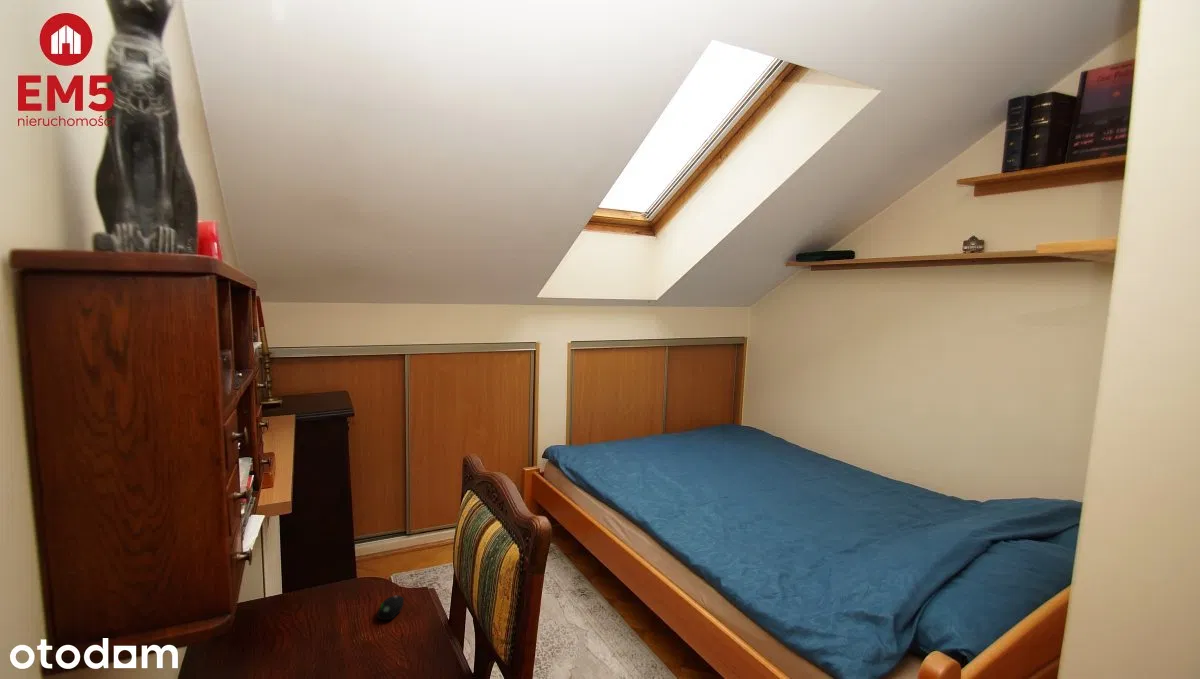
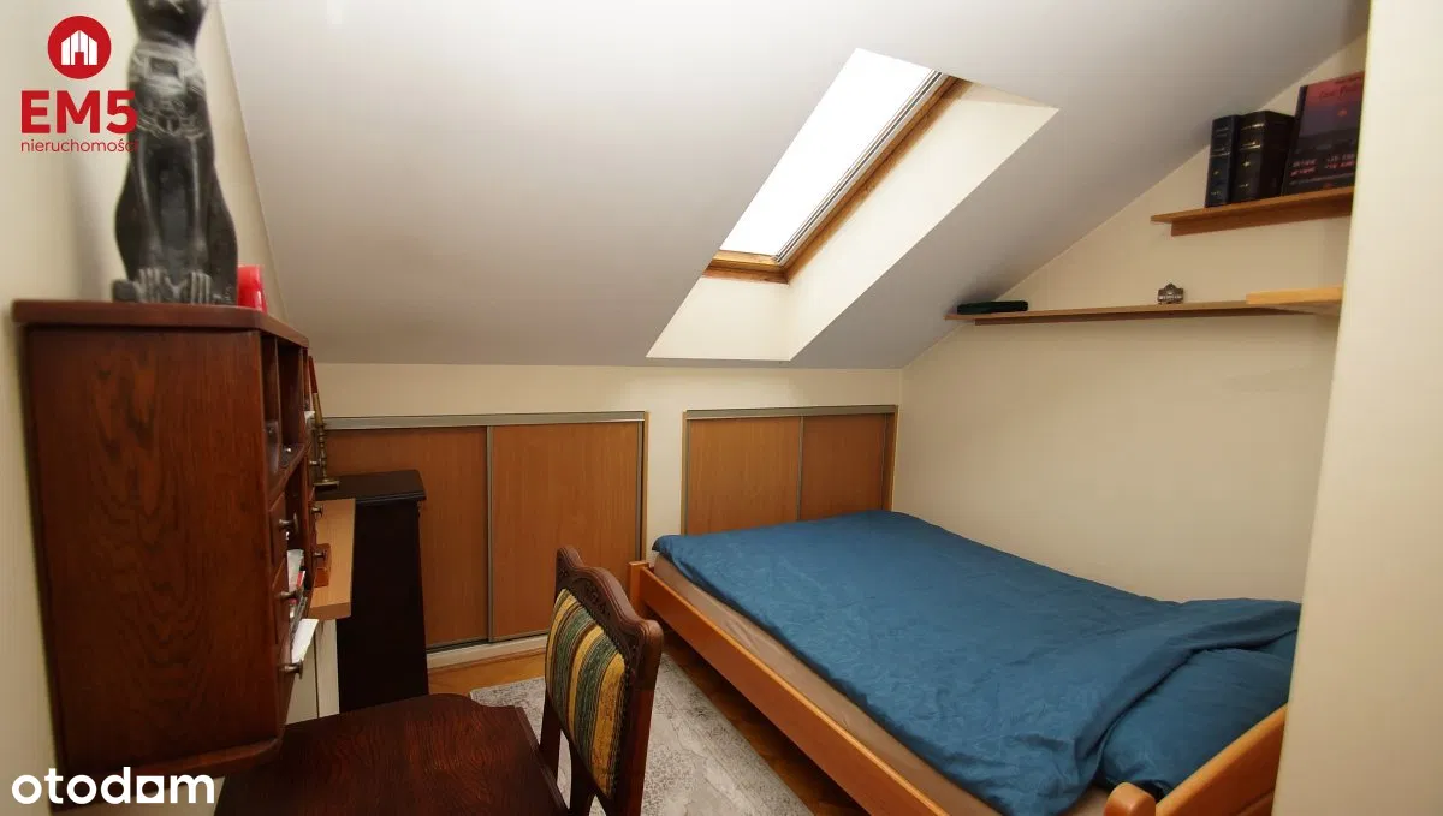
- mouse (390, 606)
